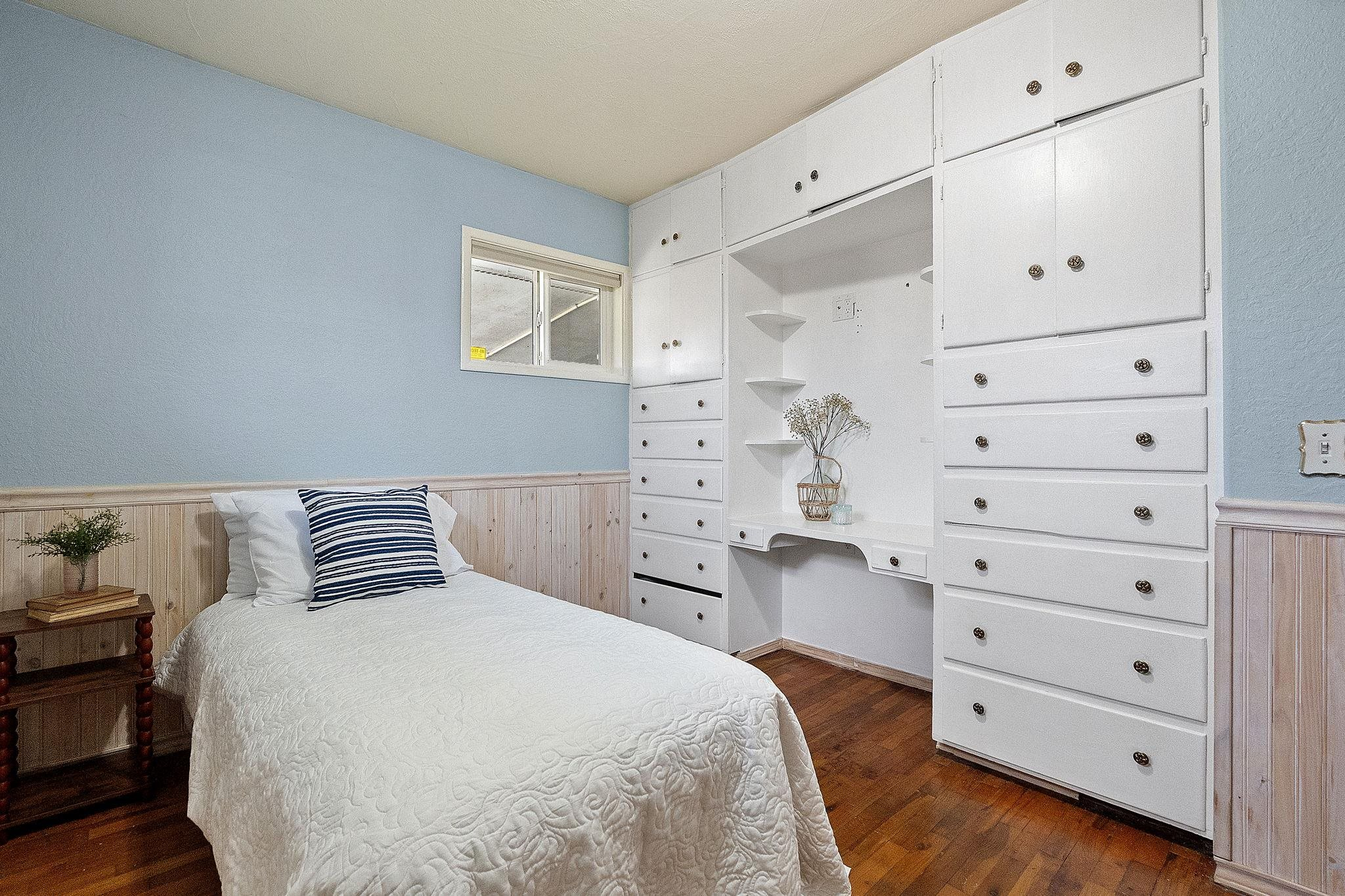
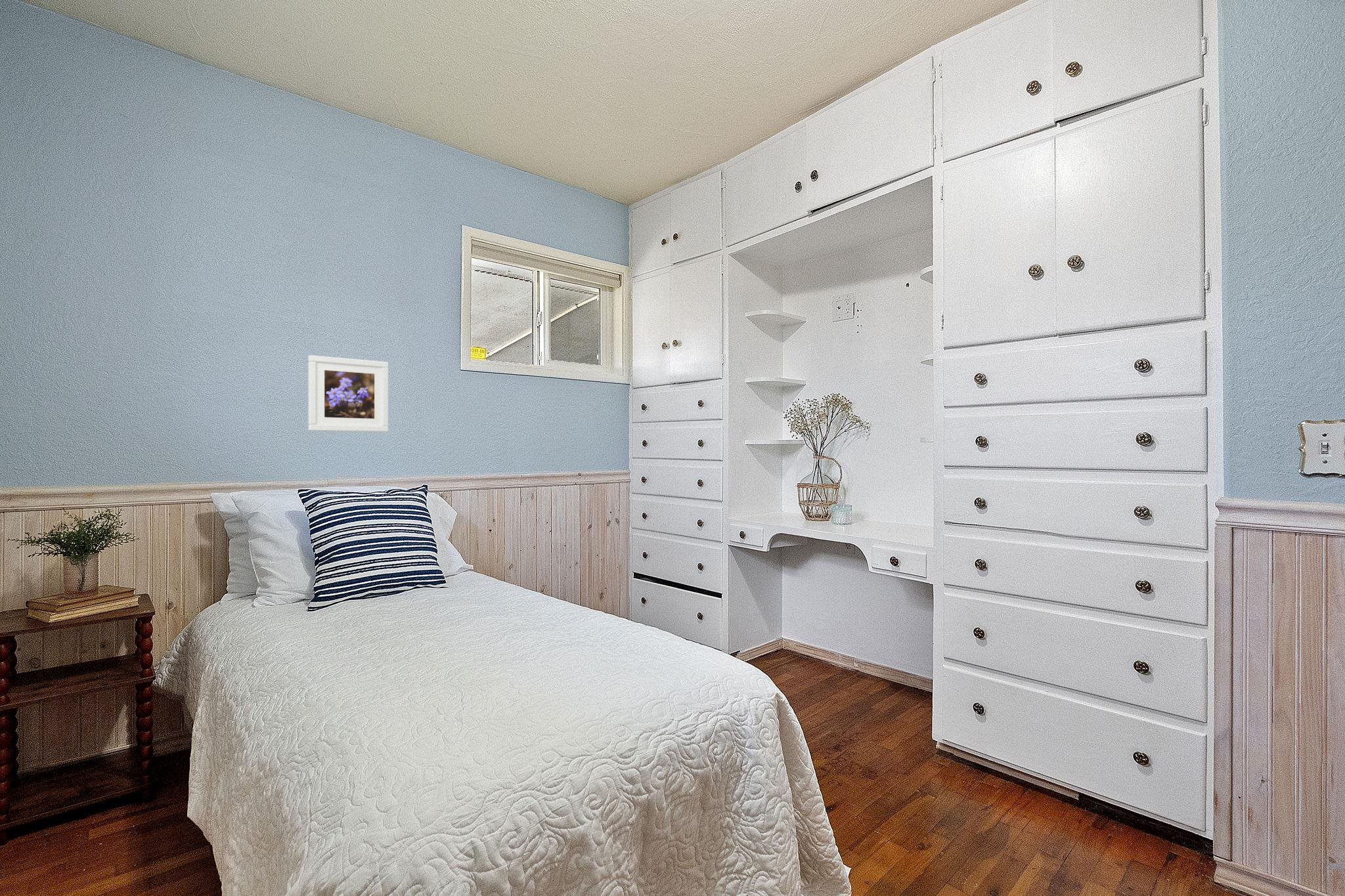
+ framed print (349, 395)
